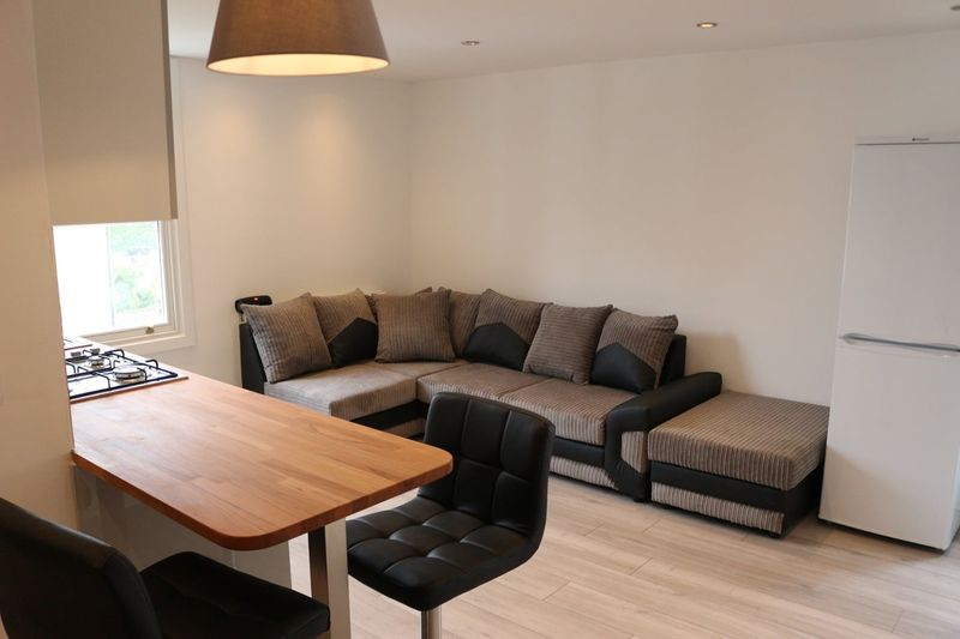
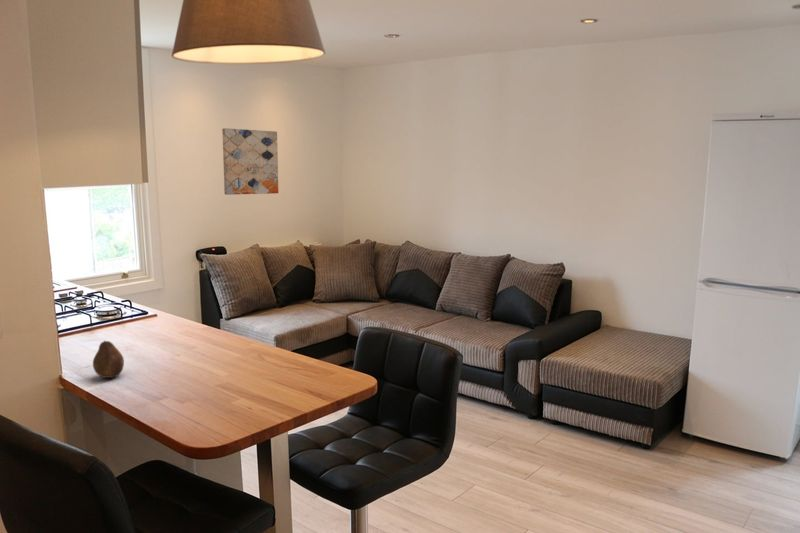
+ wall art (251, 162)
+ fruit (108, 358)
